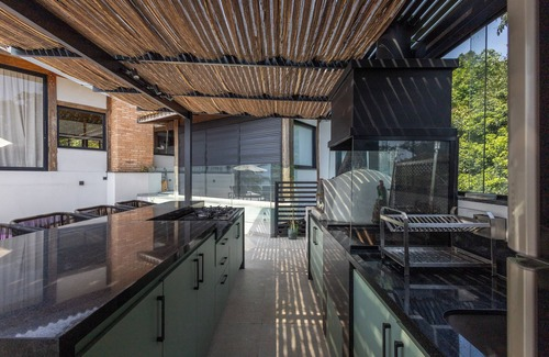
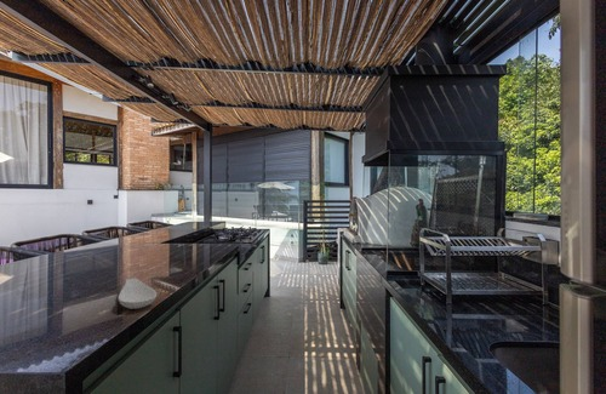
+ spoon rest (133, 291)
